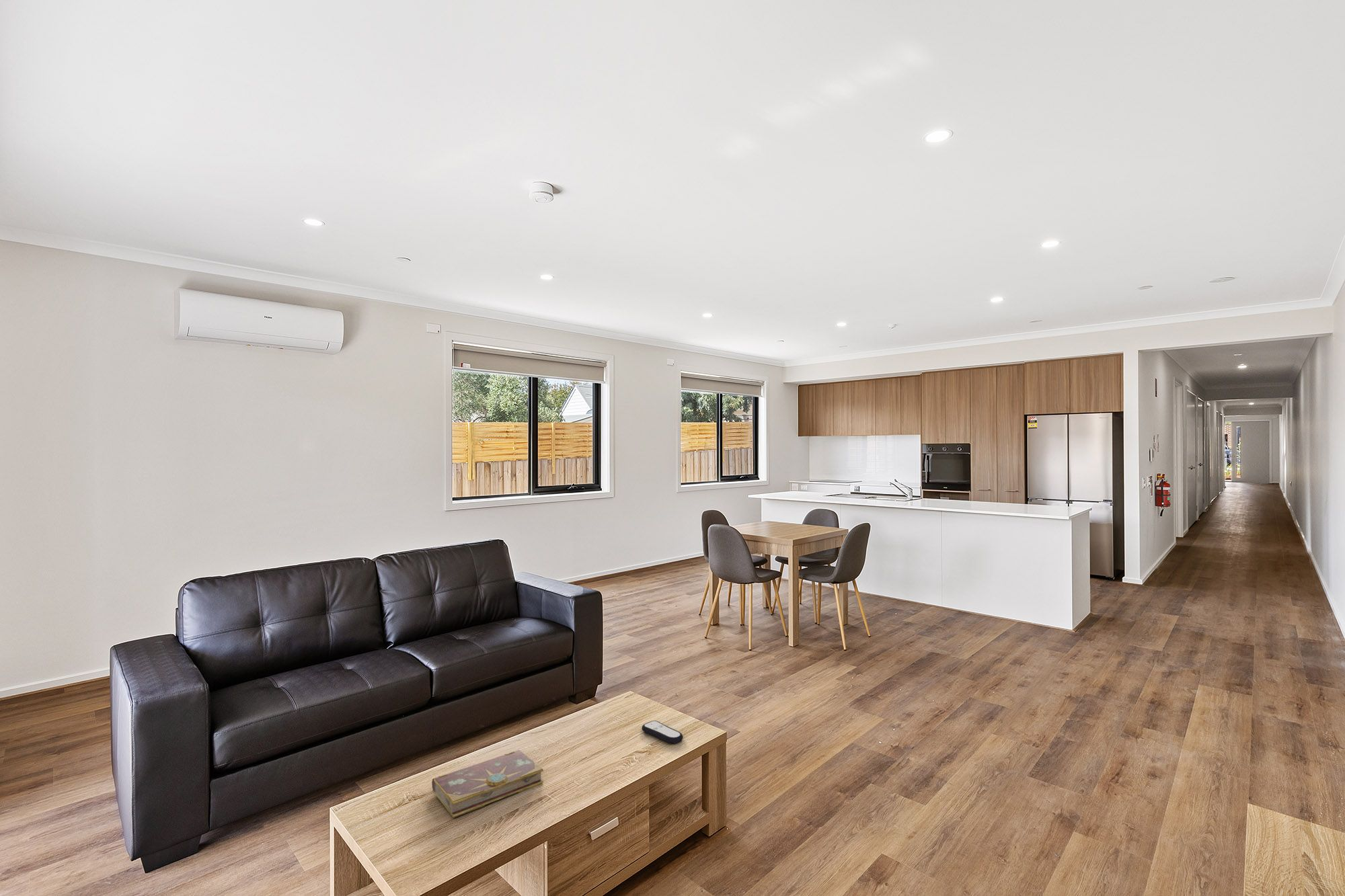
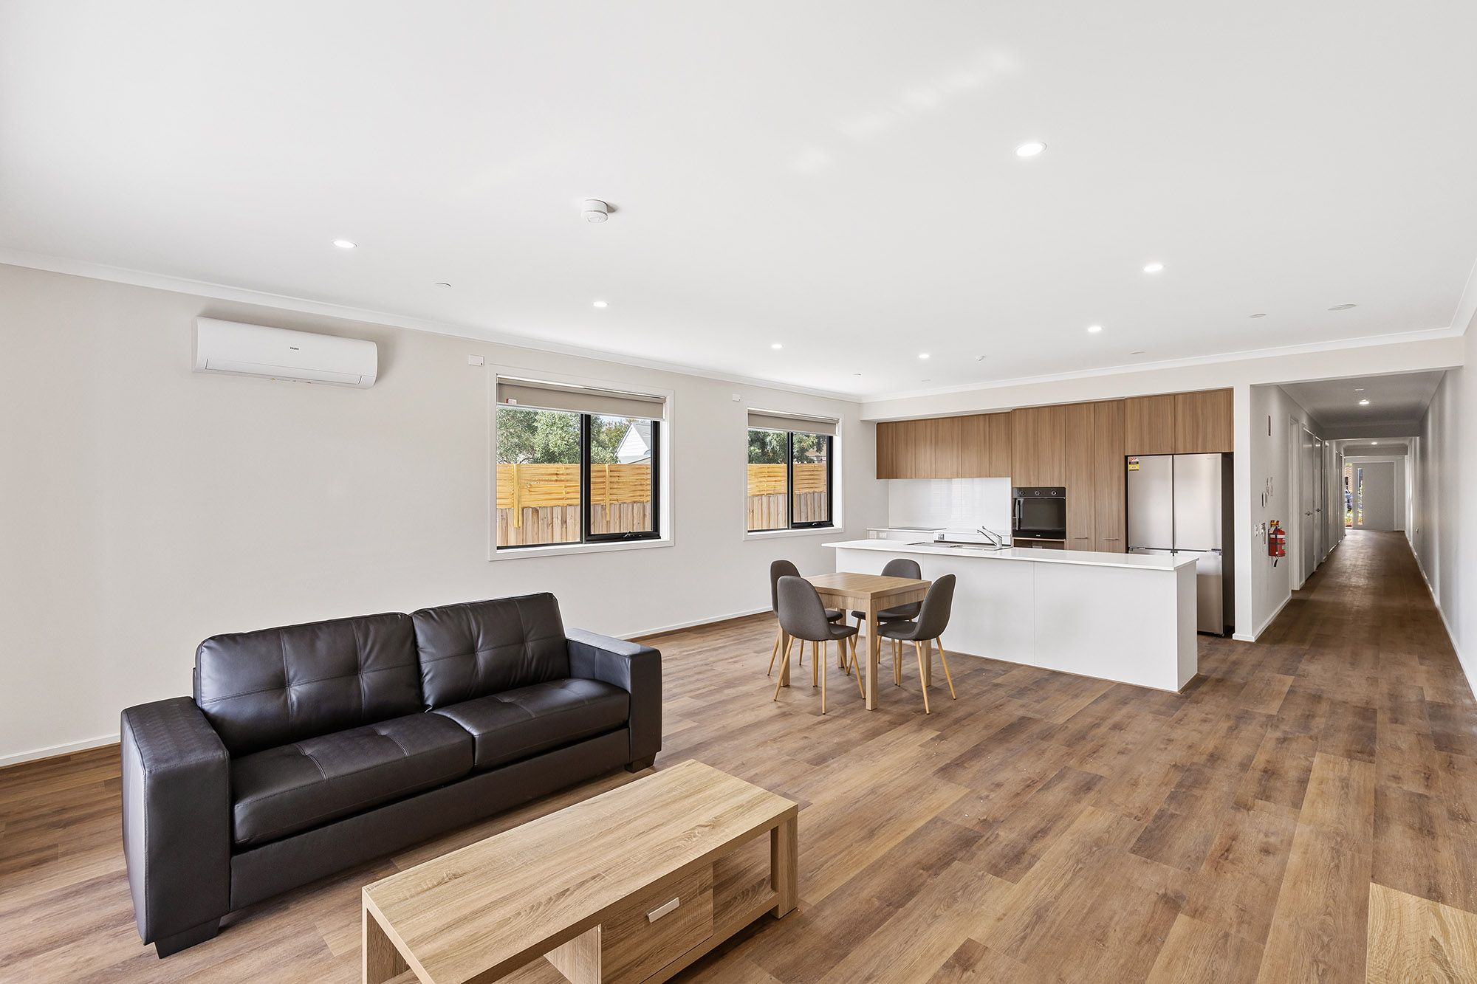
- book (488, 779)
- remote control (662, 731)
